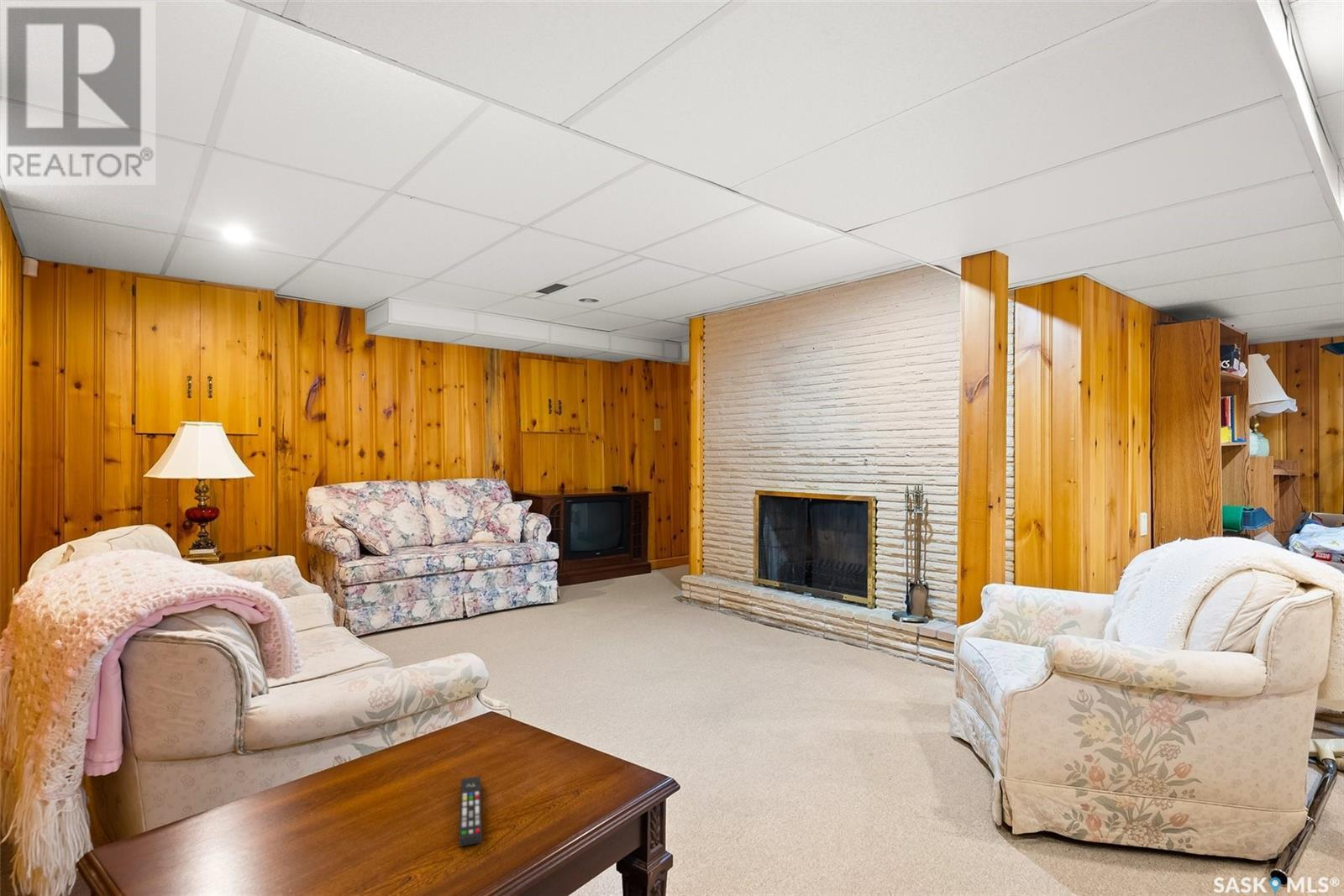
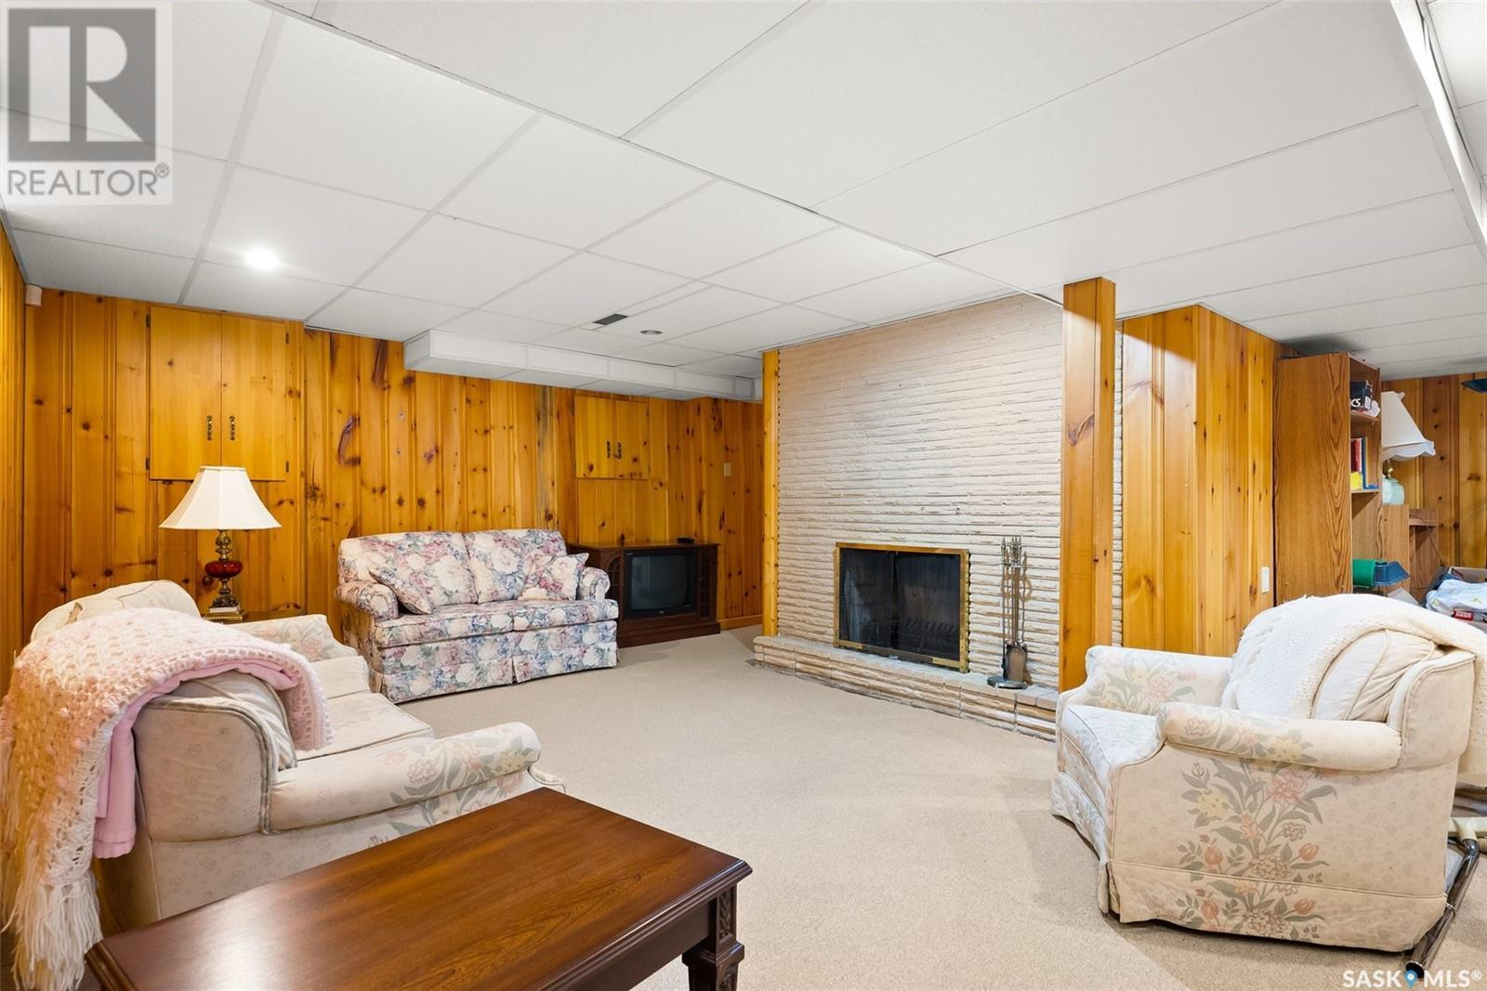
- remote control (470, 808)
